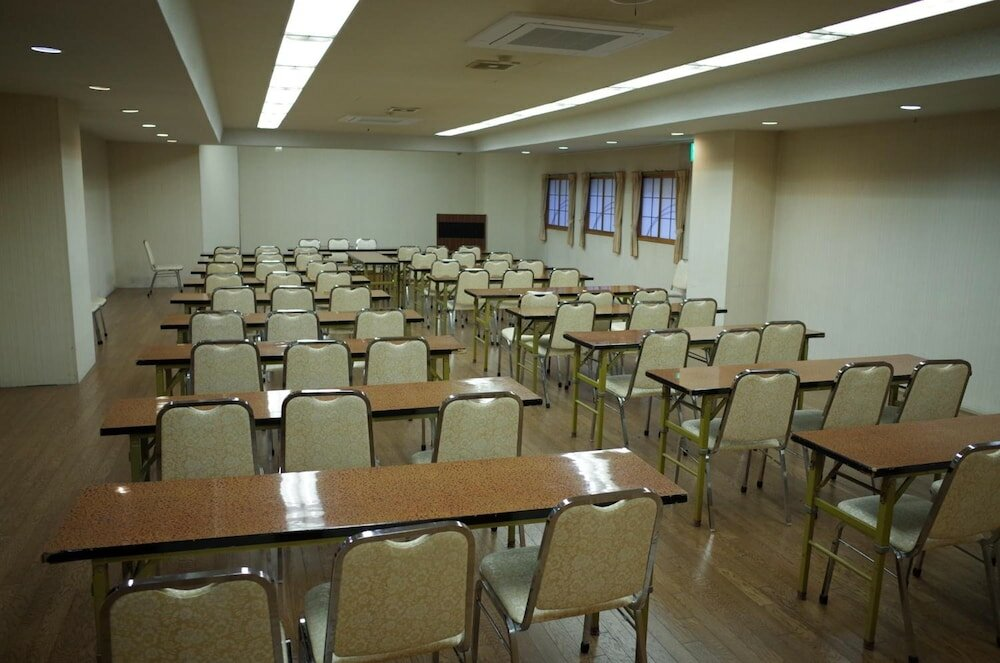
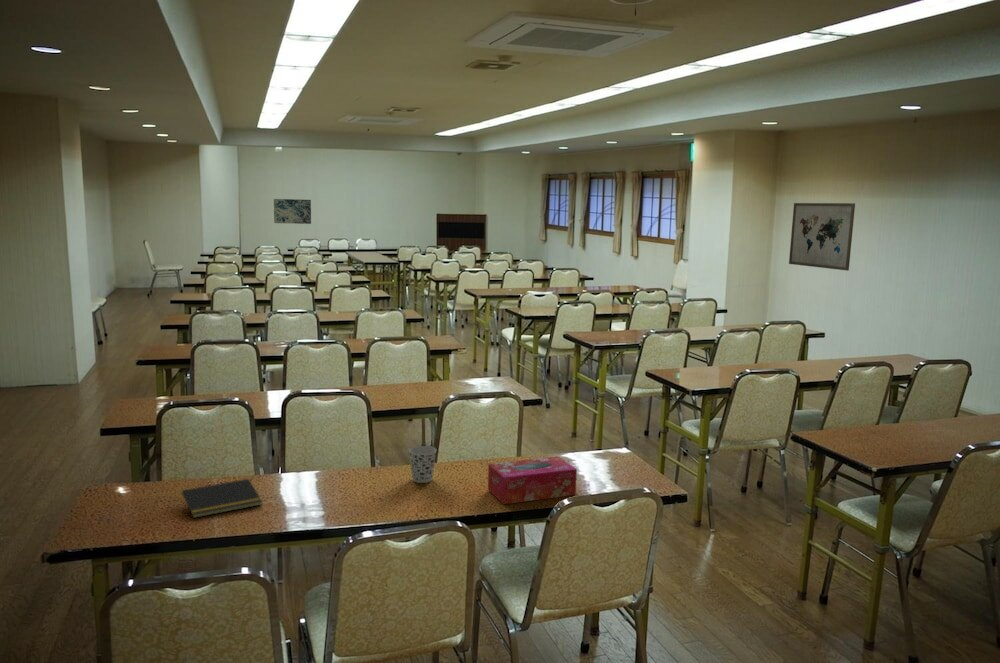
+ notepad (222, 497)
+ wall art (820, 235)
+ wall art (292, 211)
+ tissue box (531, 479)
+ cup (422, 464)
